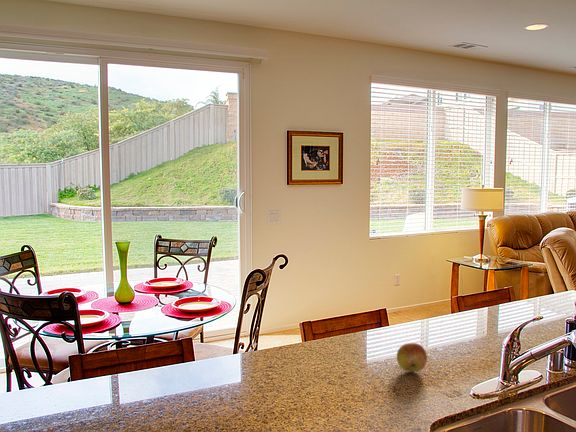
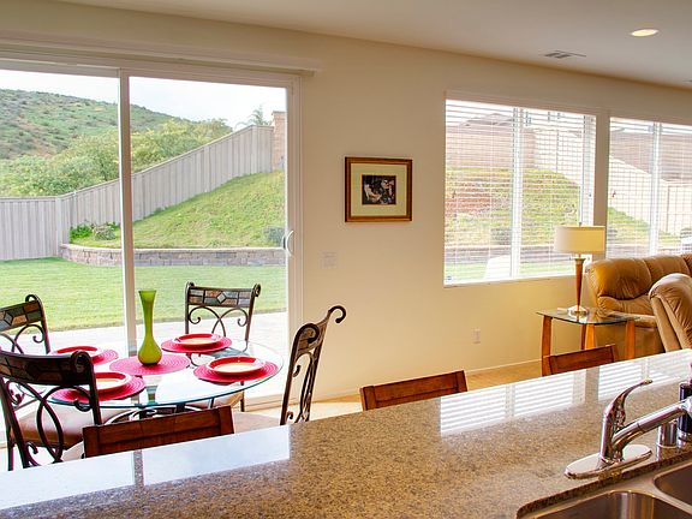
- apple (411, 357)
